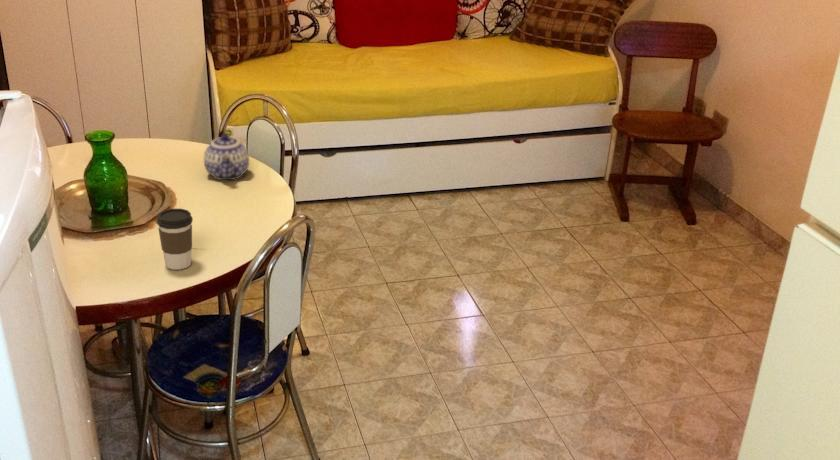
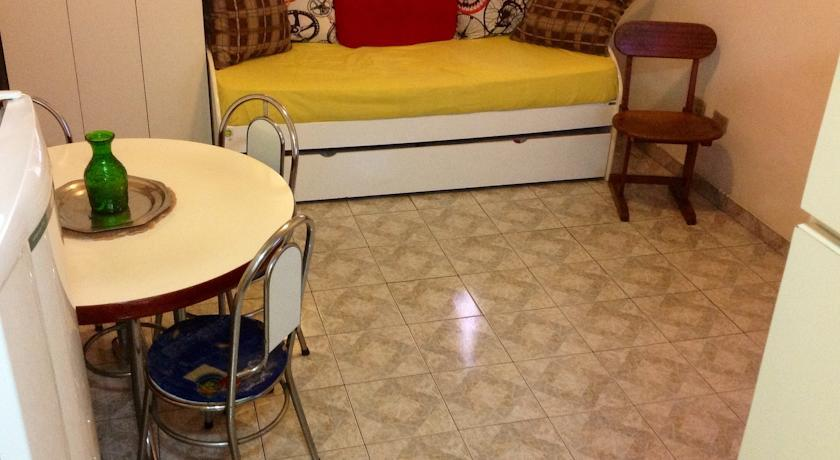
- coffee cup (176, 239)
- teapot (226, 154)
